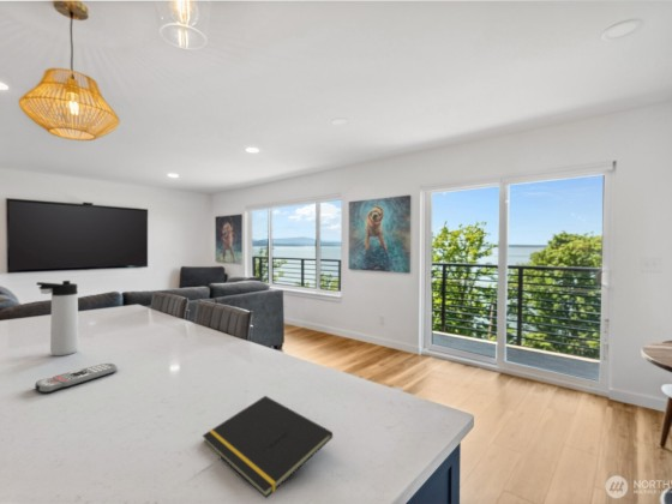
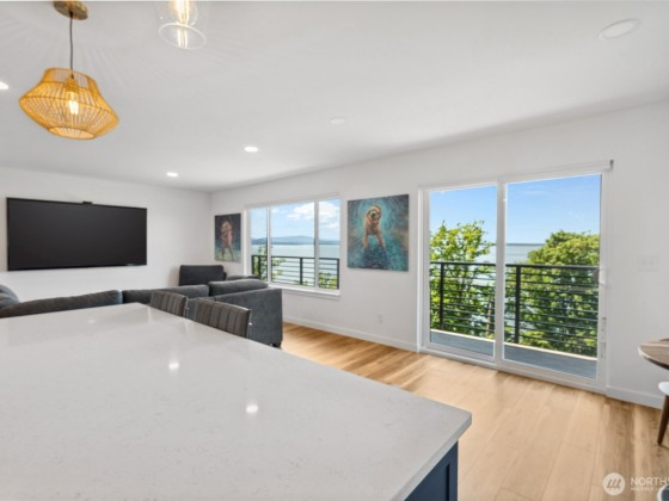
- remote control (79, 376)
- thermos bottle (58, 317)
- notepad (265, 436)
